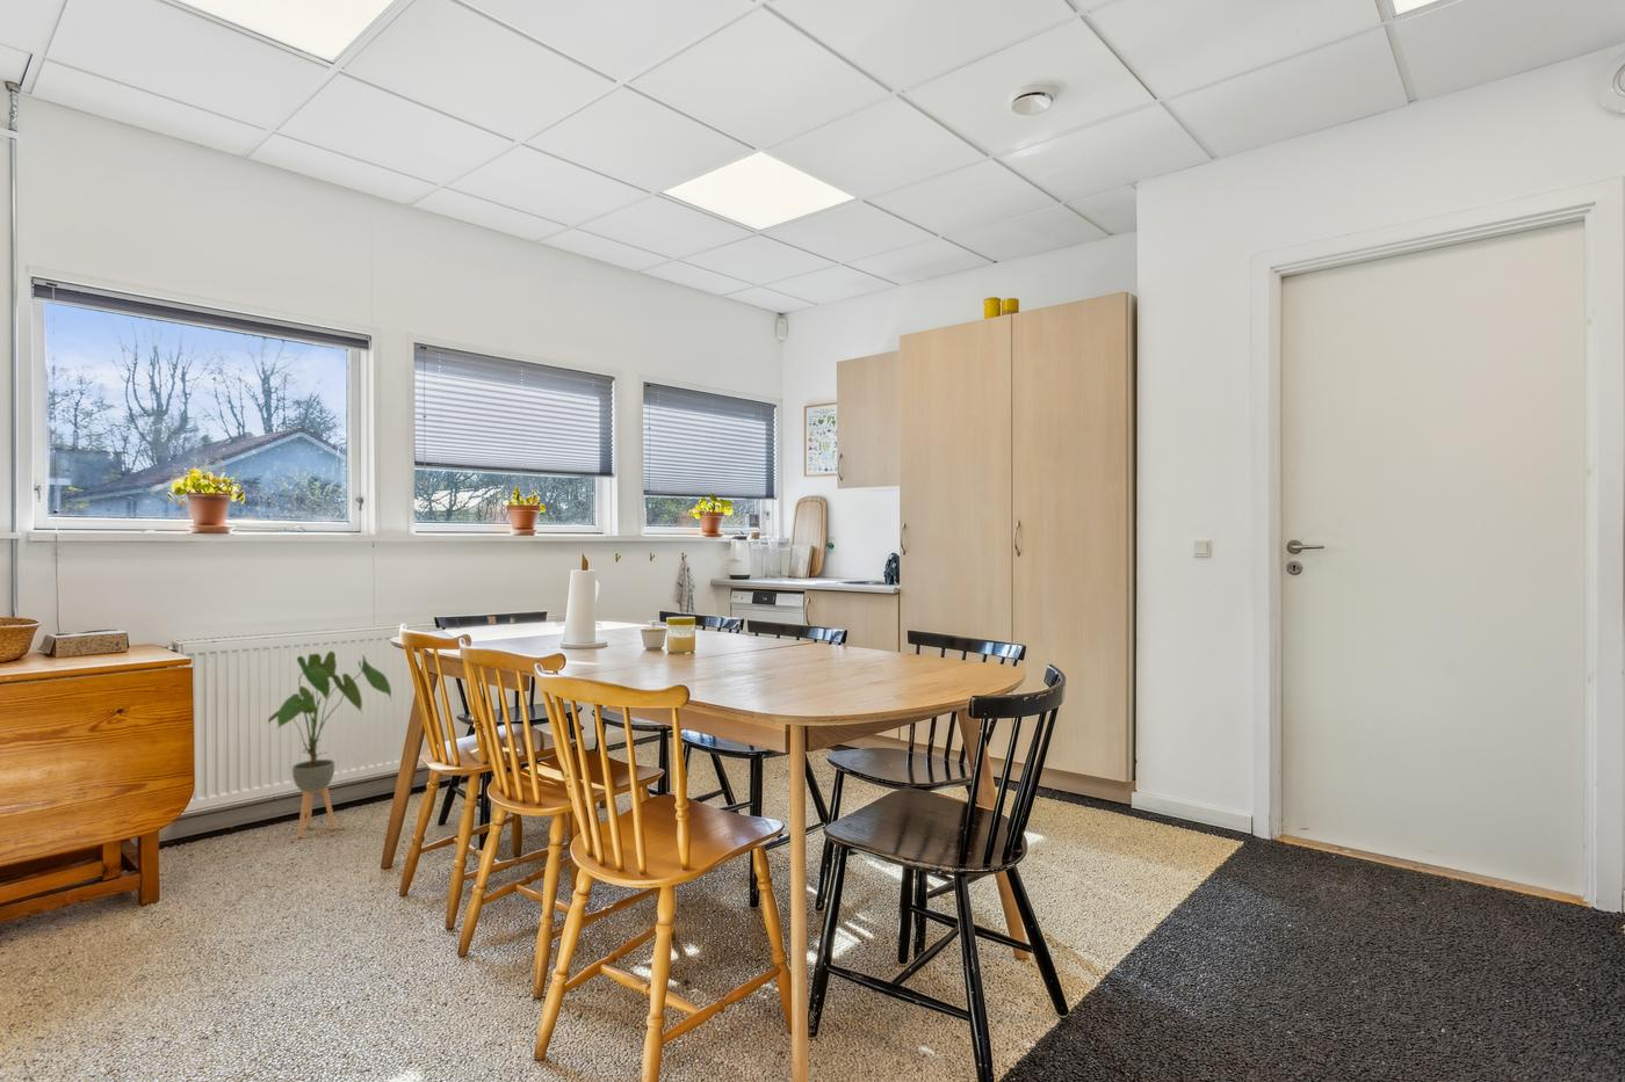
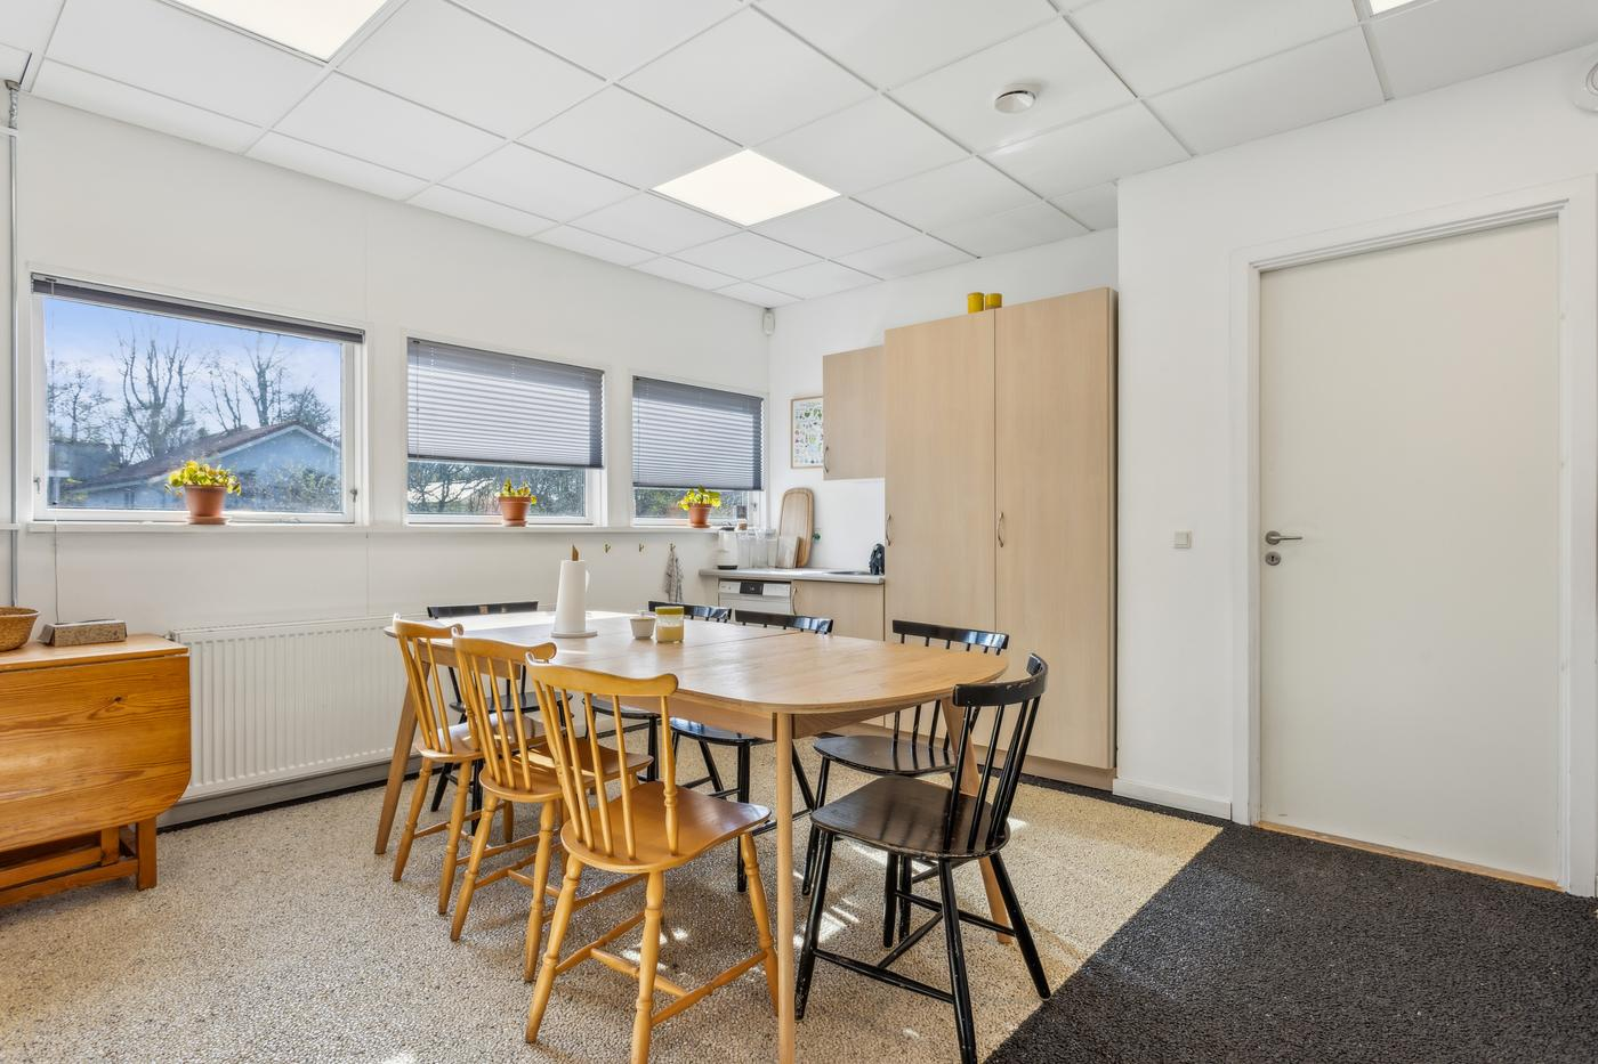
- house plant (320, 739)
